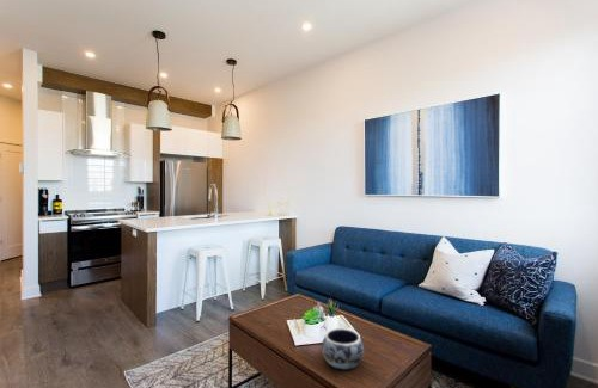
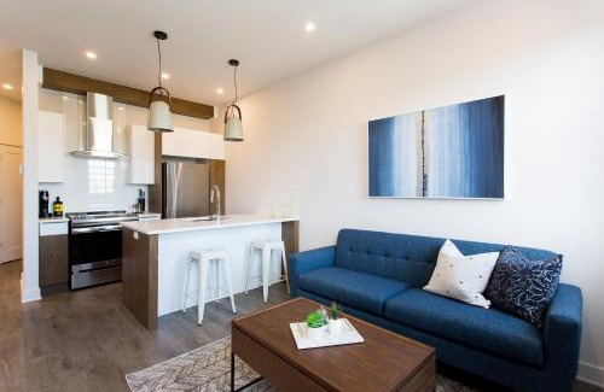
- decorative bowl (342, 347)
